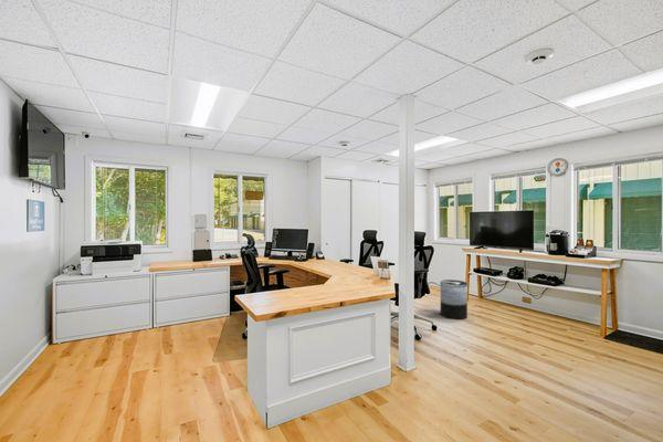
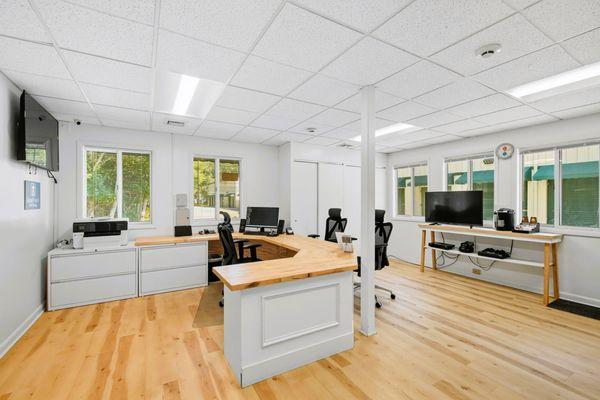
- trash can (453, 298)
